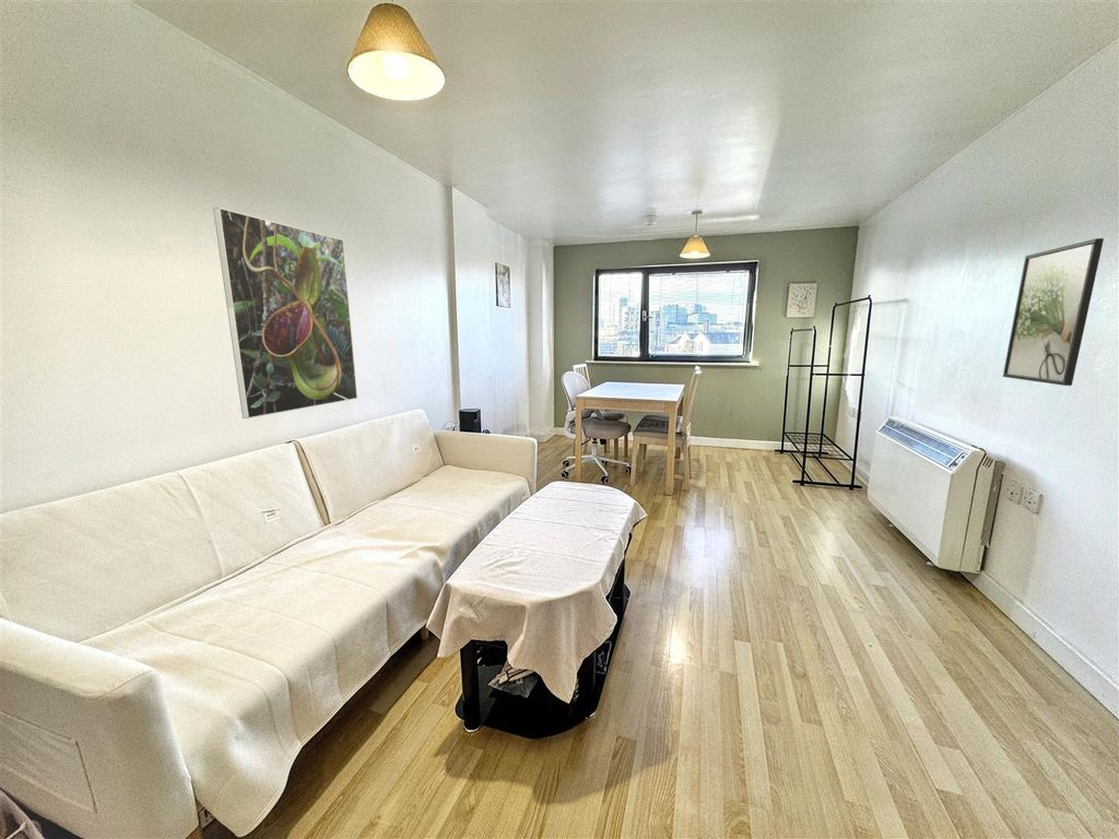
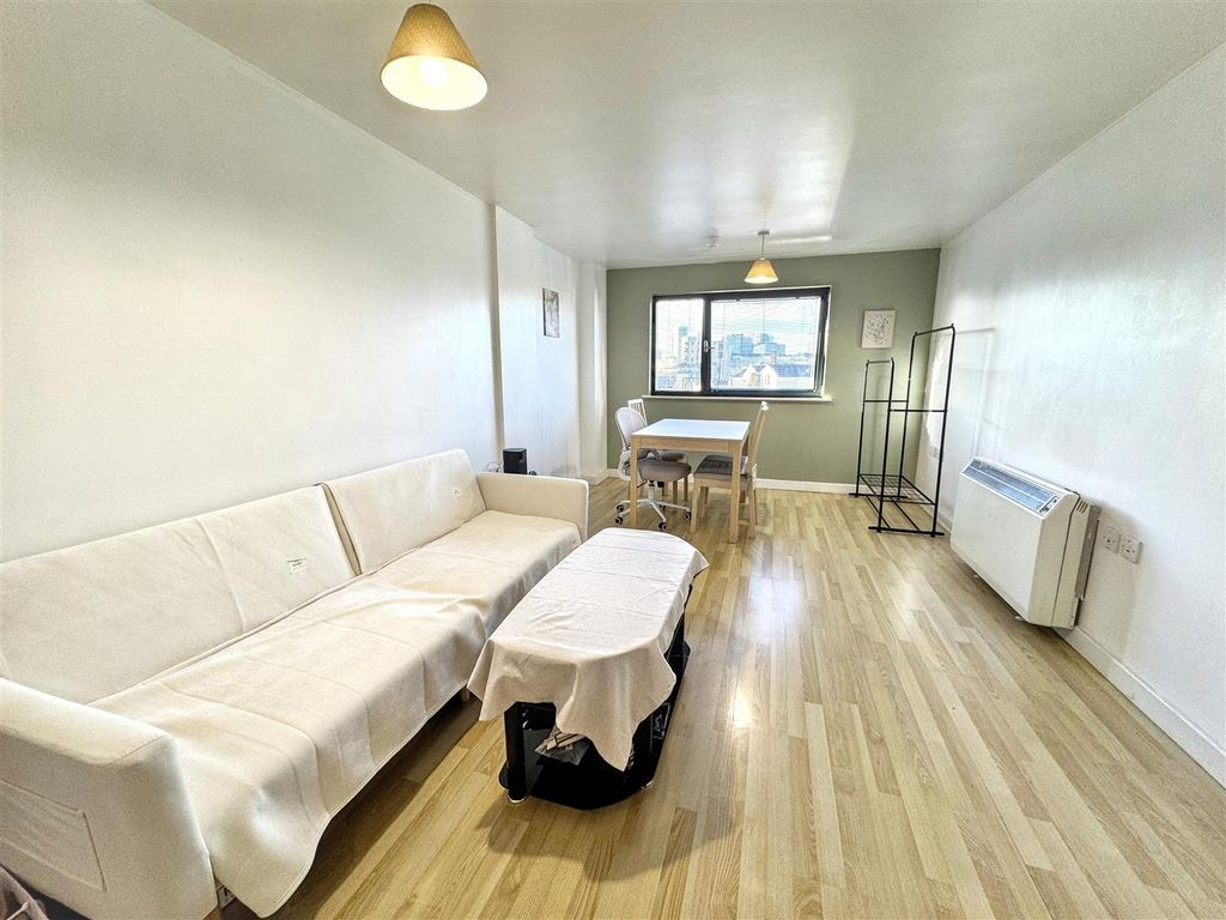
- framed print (297, 319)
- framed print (1047, 316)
